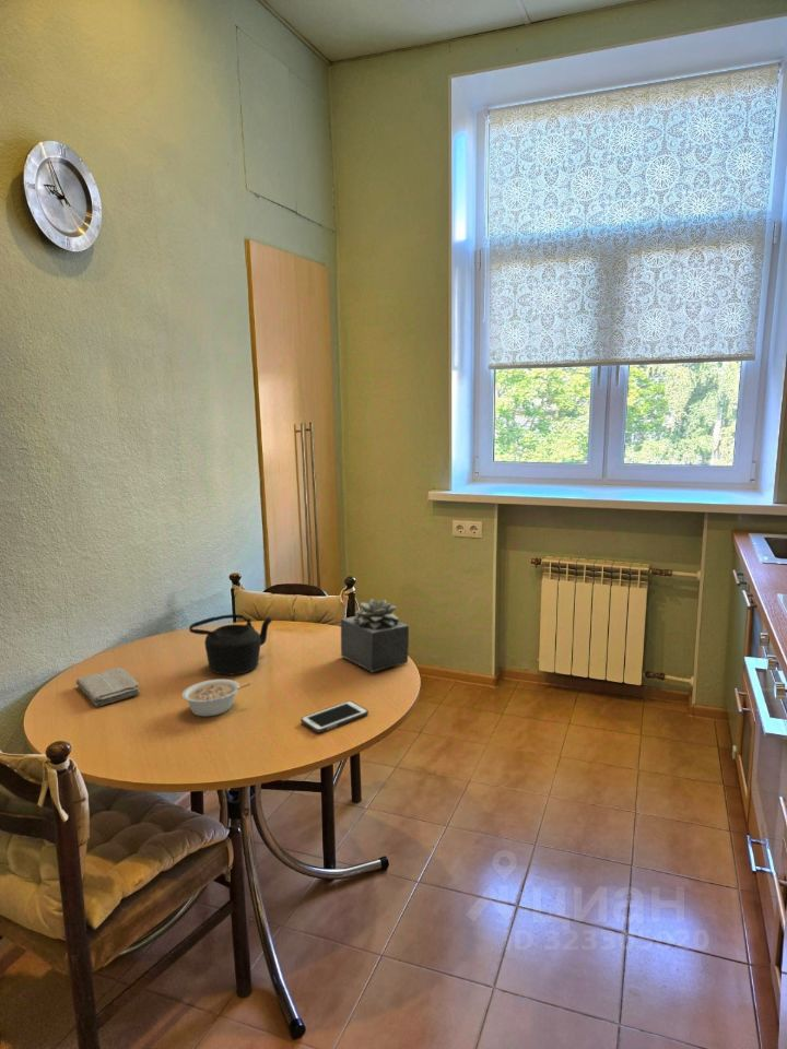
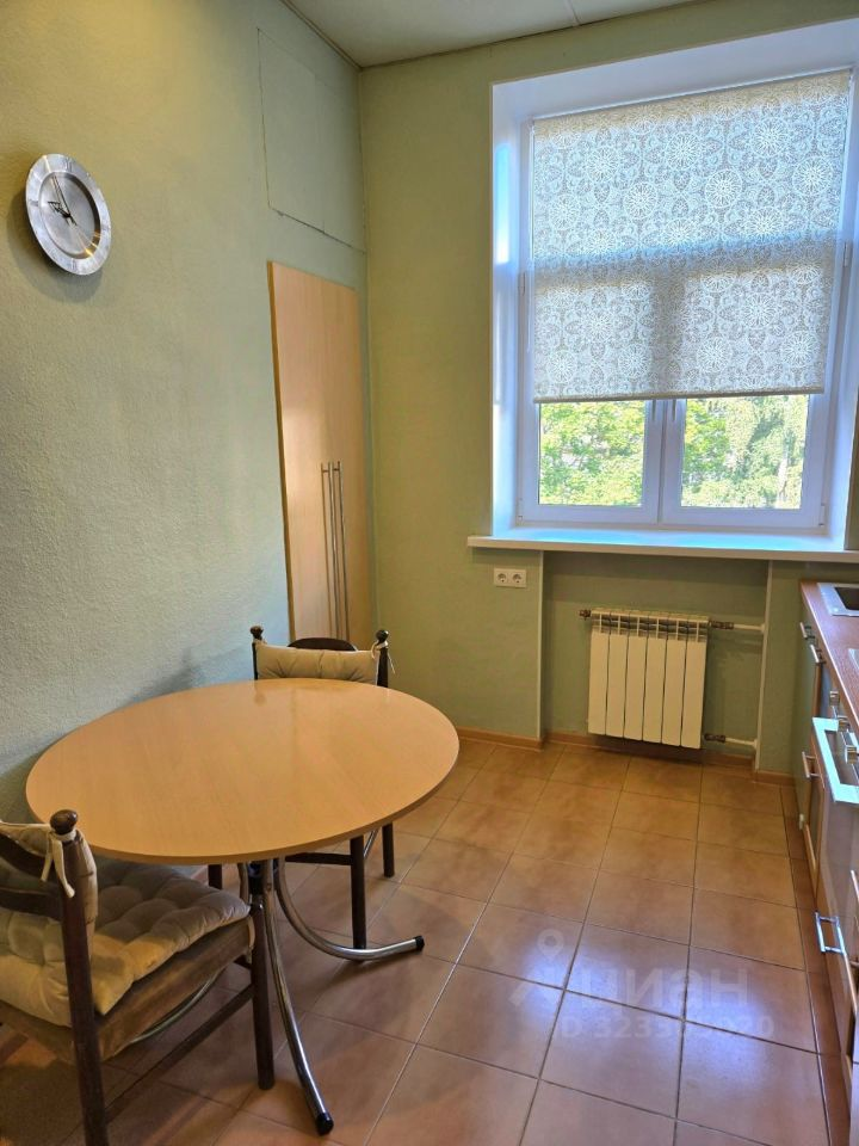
- cell phone (334, 716)
- teapot (235, 643)
- washcloth (107, 684)
- legume (213, 696)
- succulent plant (374, 629)
